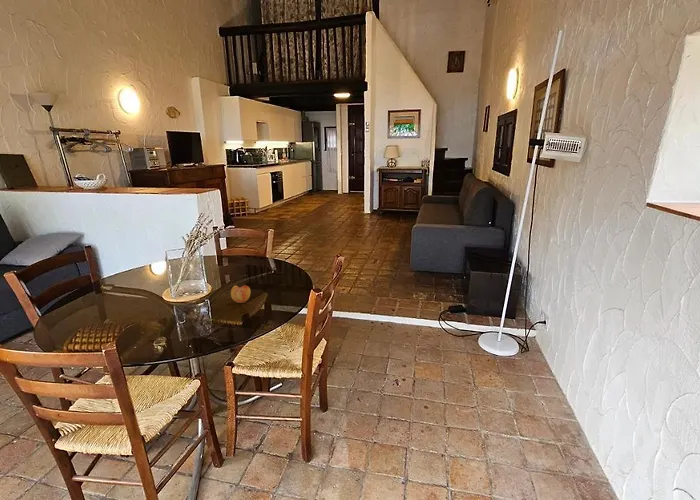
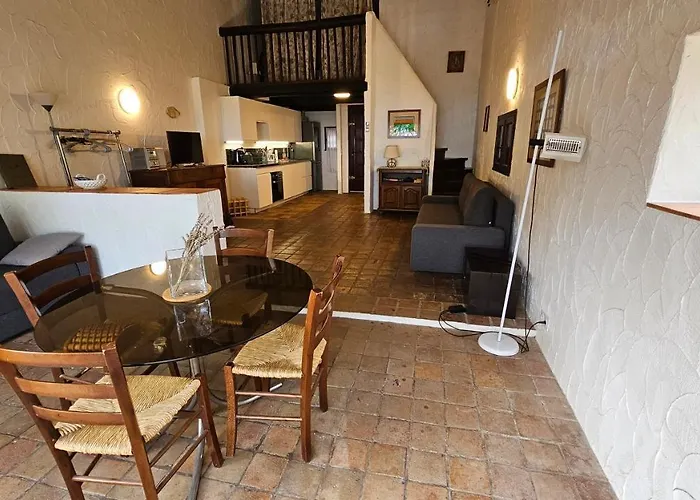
- fruit (240, 294)
